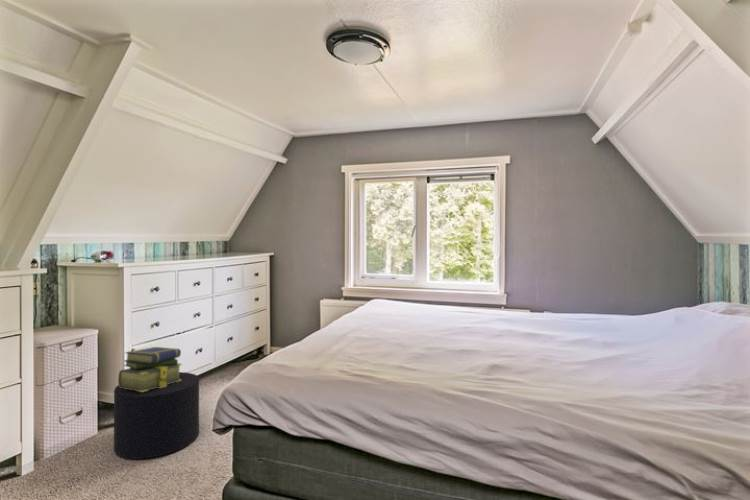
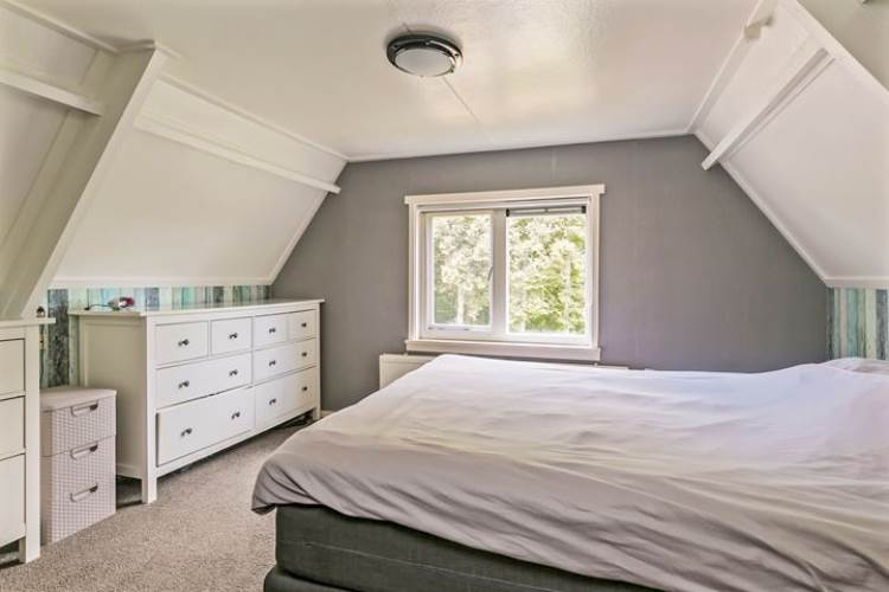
- stack of books (151, 365)
- stool (158, 411)
